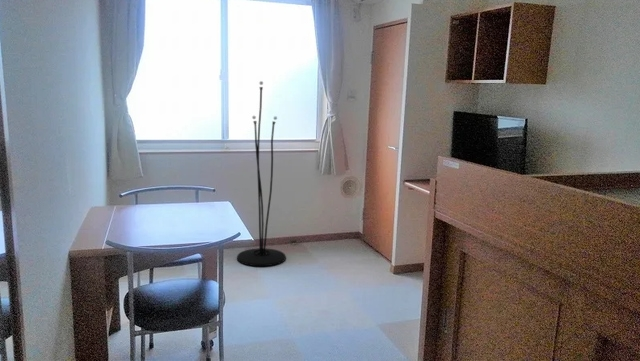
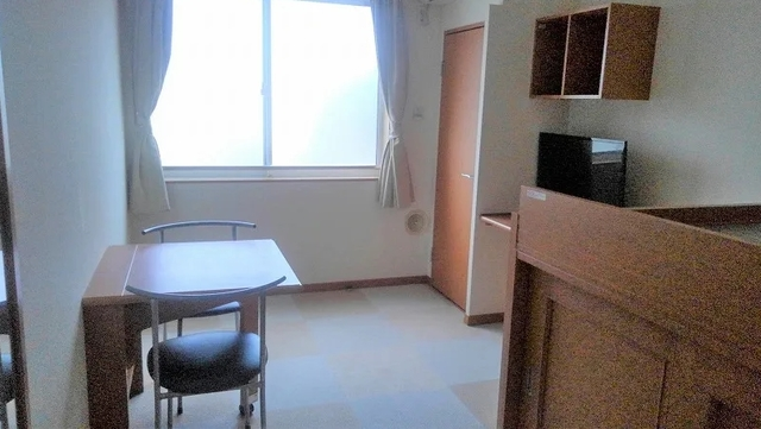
- floor lamp (259, 172)
